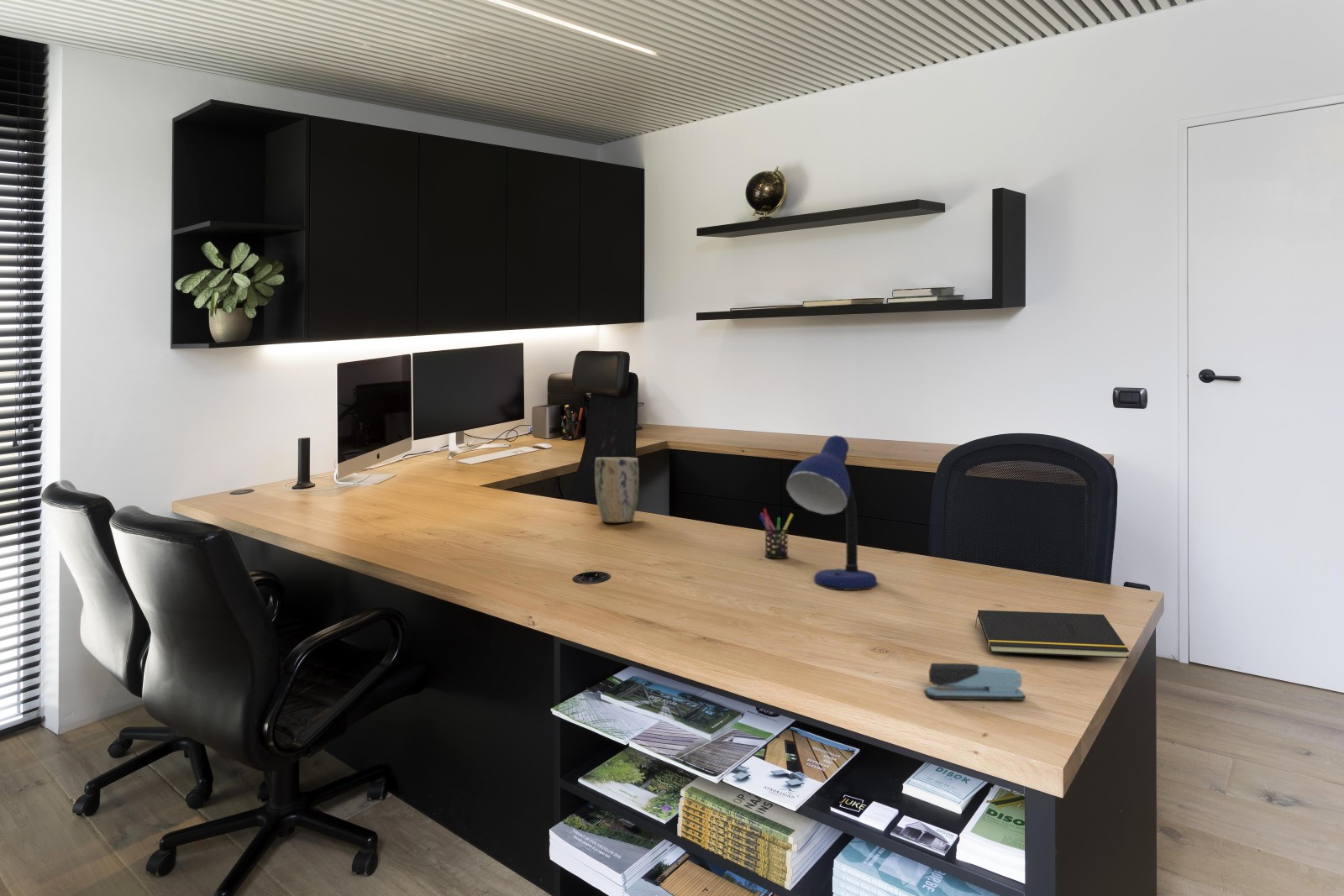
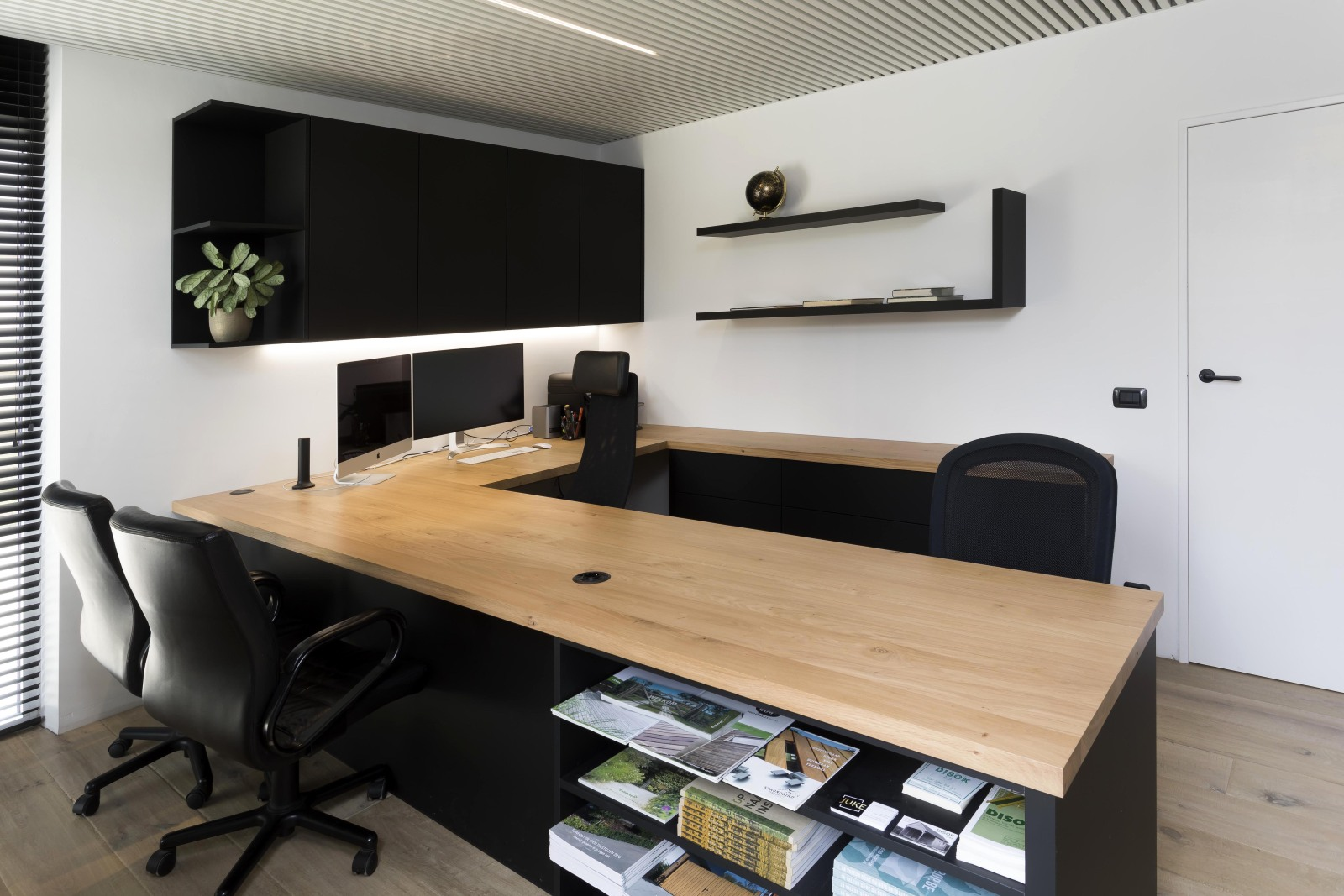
- desk lamp (832, 512)
- pen holder (775, 532)
- plant pot (617, 490)
- stapler (974, 679)
- notepad (1048, 632)
